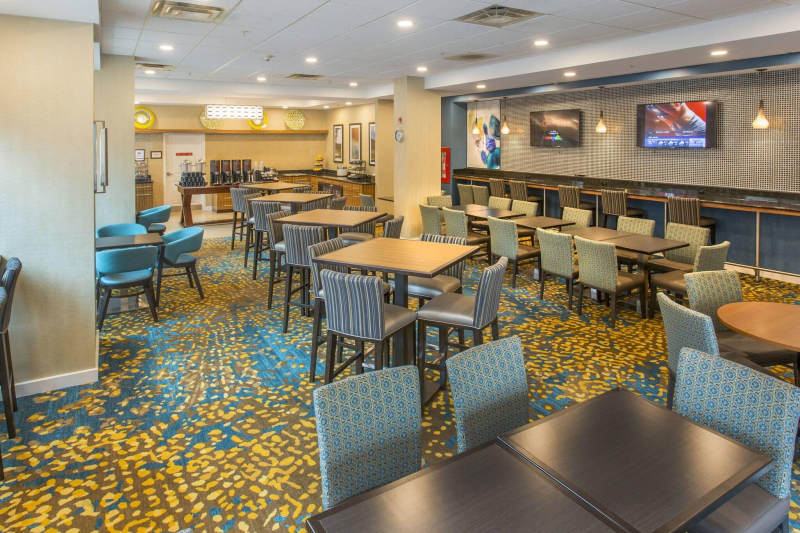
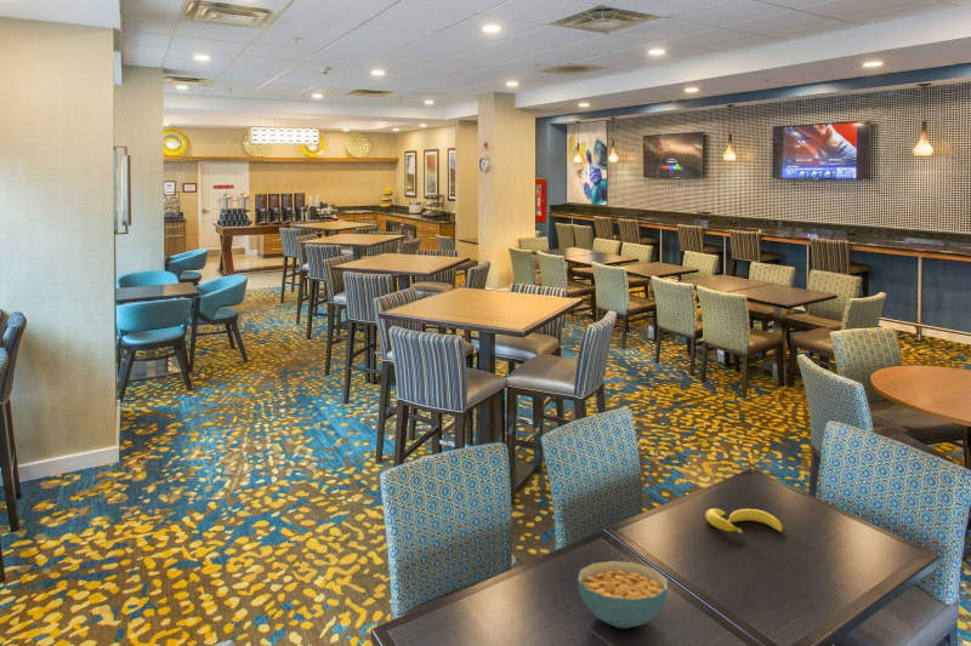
+ banana (740, 520)
+ cereal bowl (621, 600)
